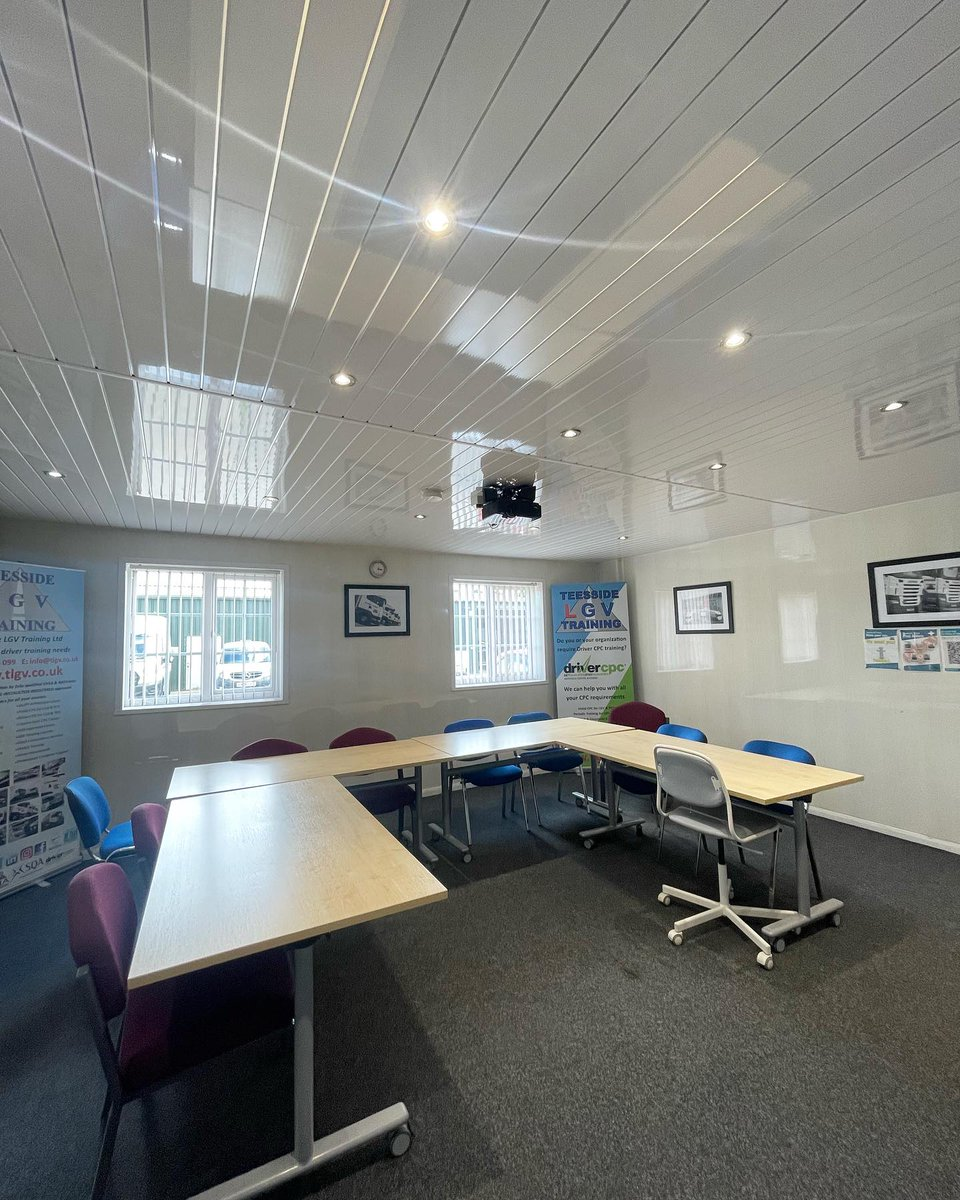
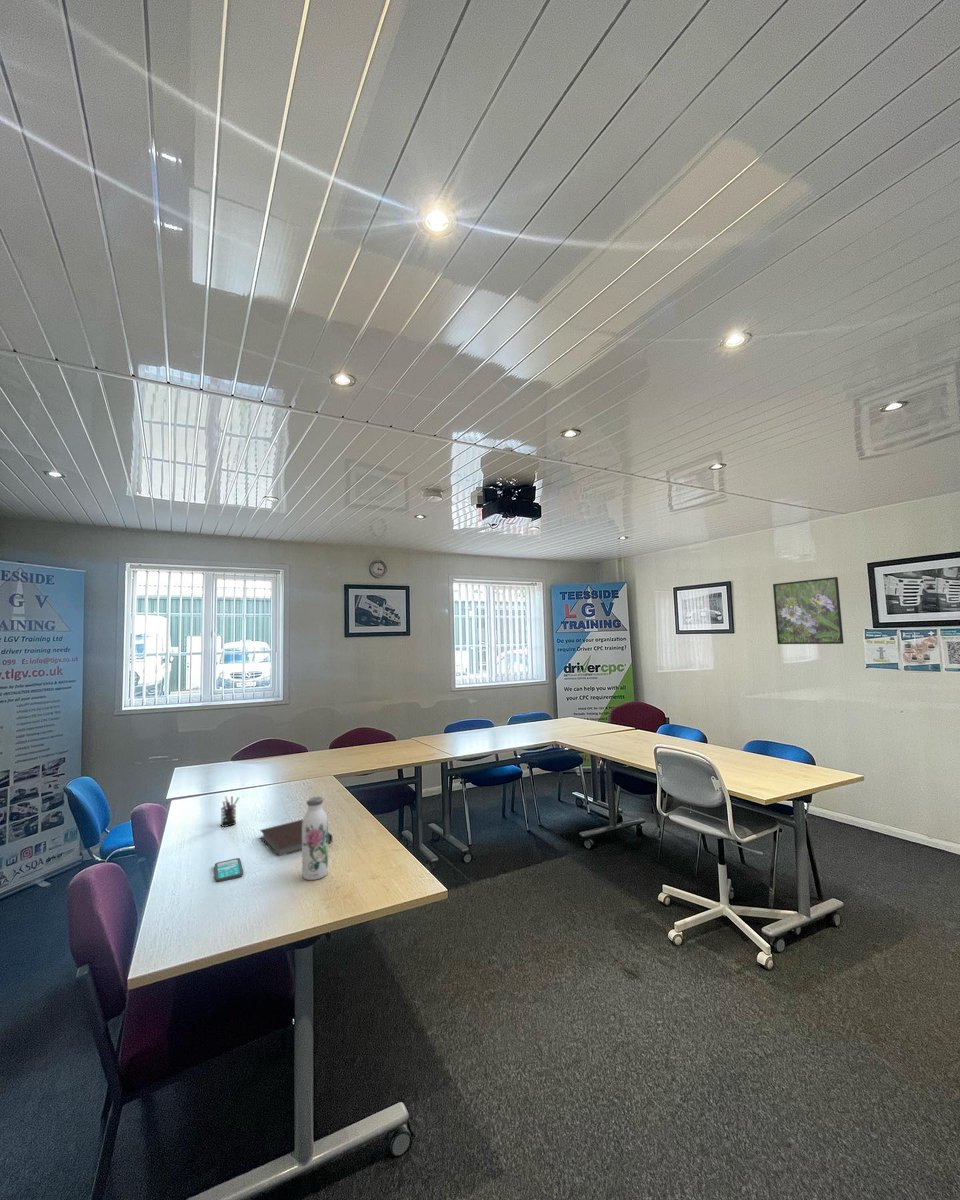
+ smartphone (228, 869)
+ pen holder (230, 809)
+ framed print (806, 612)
+ water bottle (315, 836)
+ notebook (295, 835)
